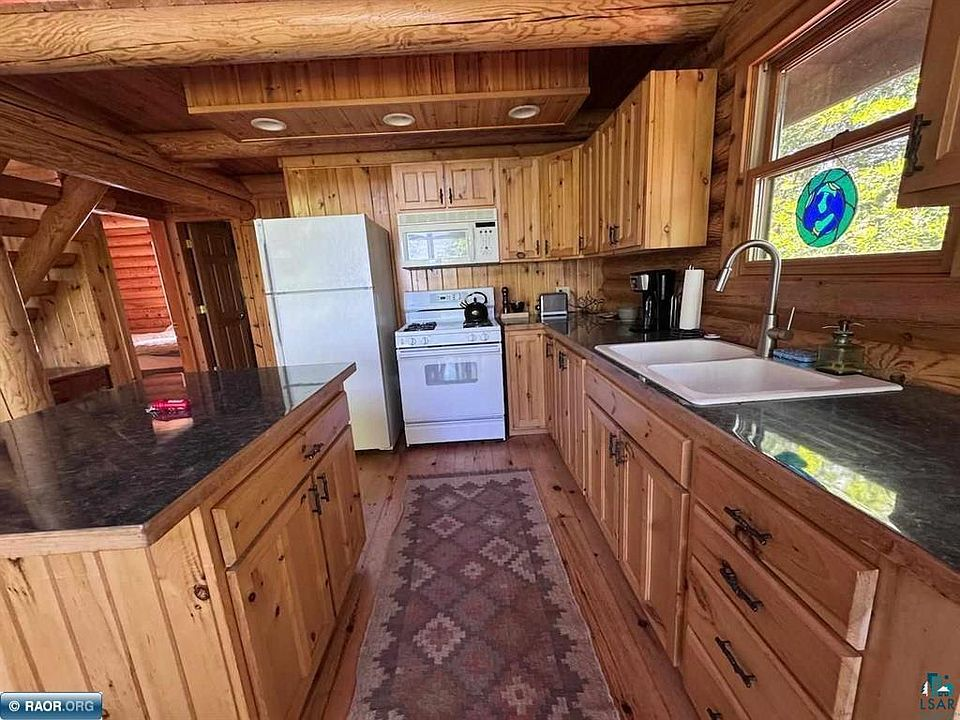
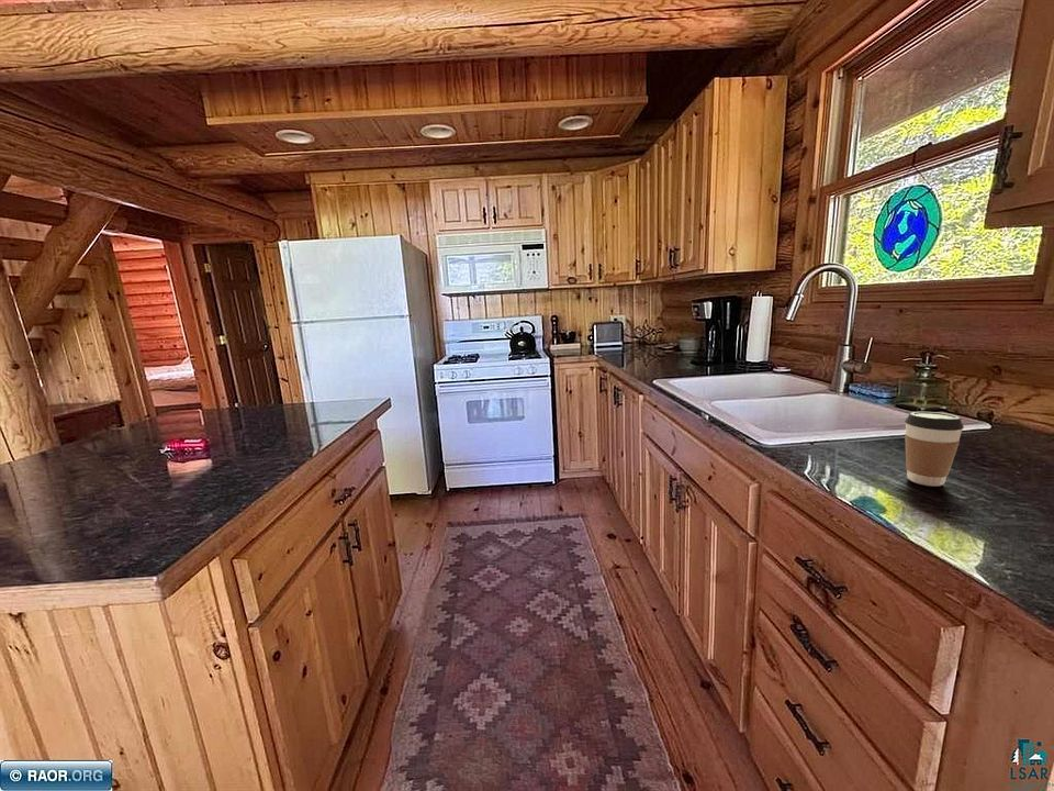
+ coffee cup (929, 448)
